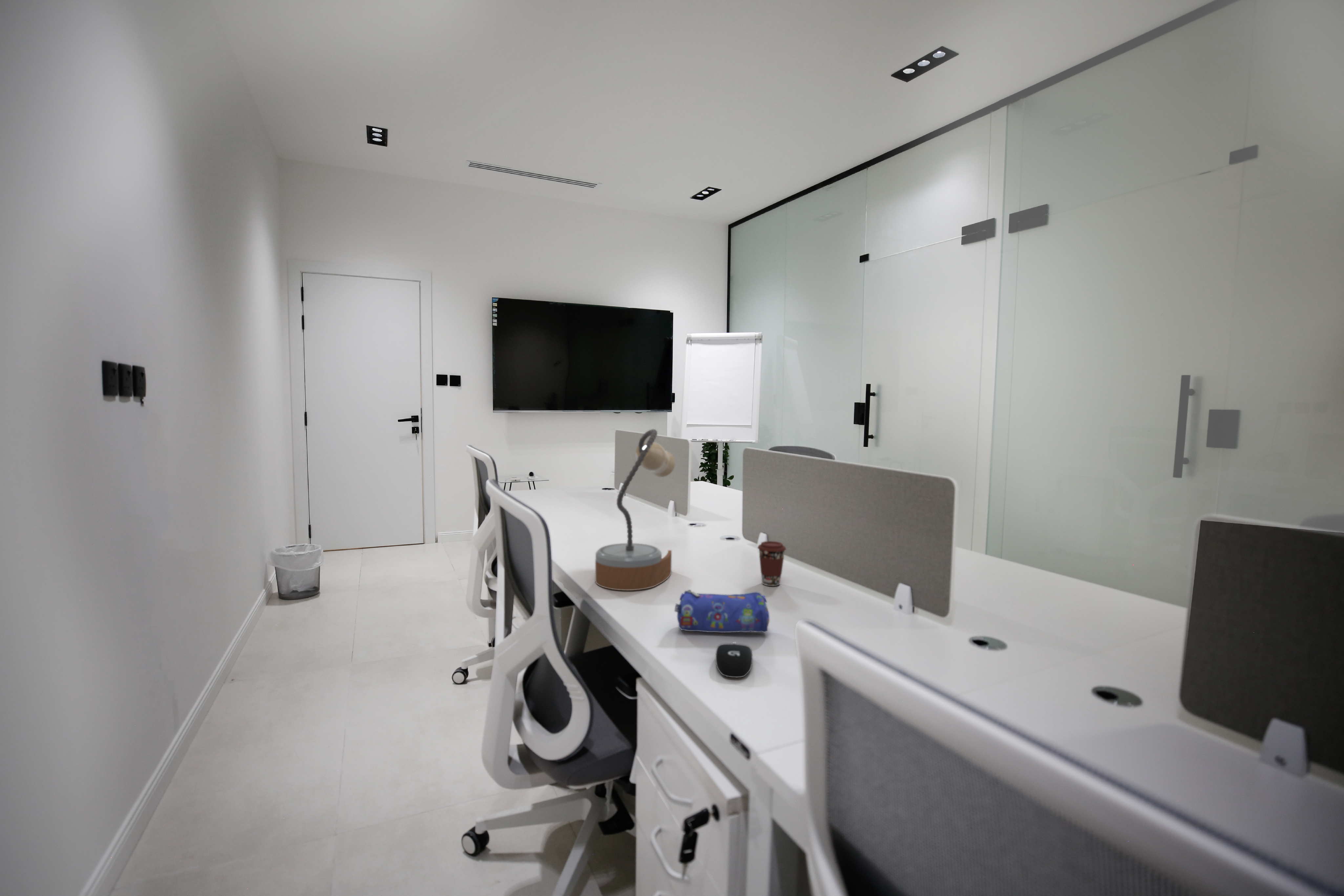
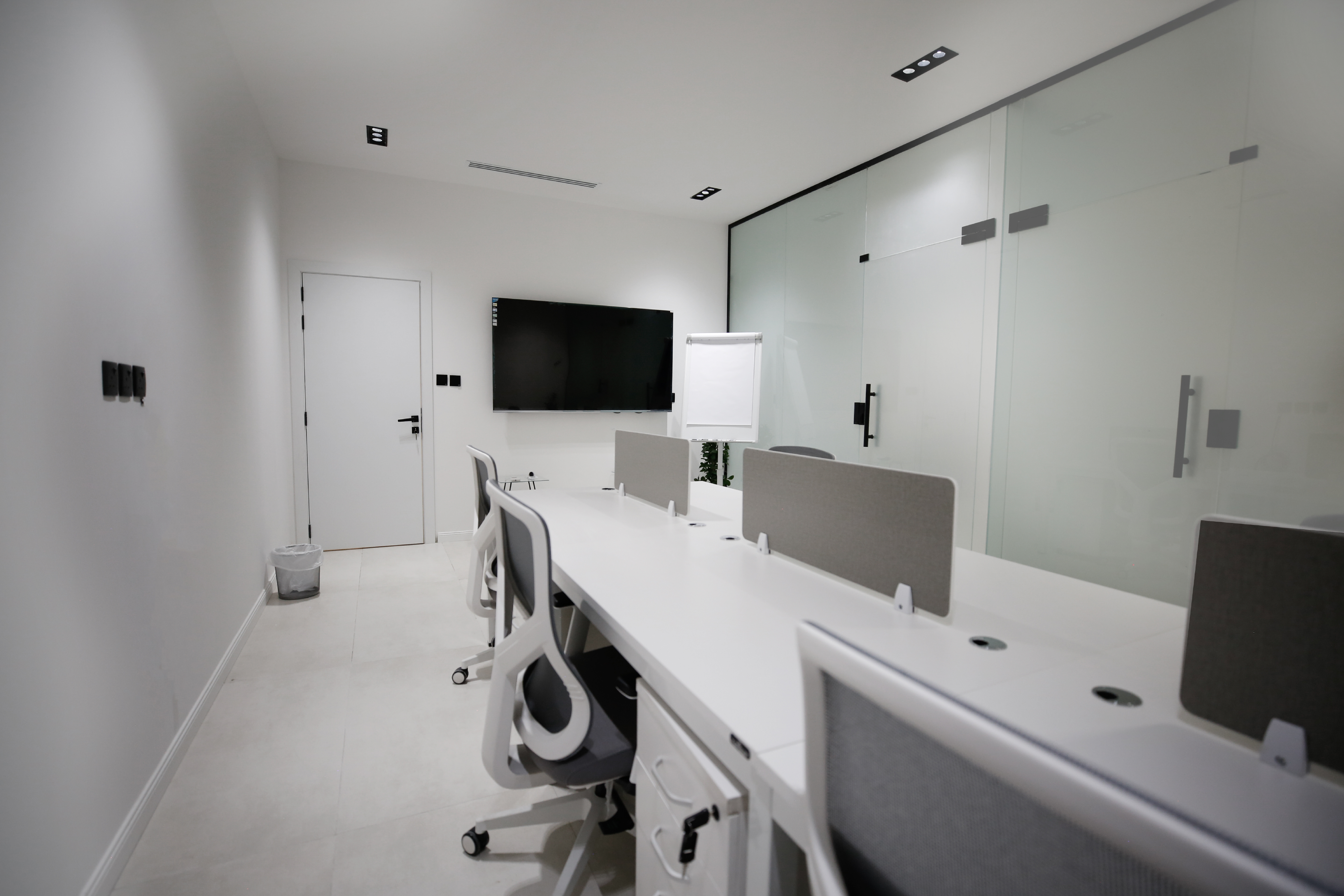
- table lamp (628, 512)
- coffee cup (771, 563)
- pencil case (722, 611)
- computer mouse (734, 656)
